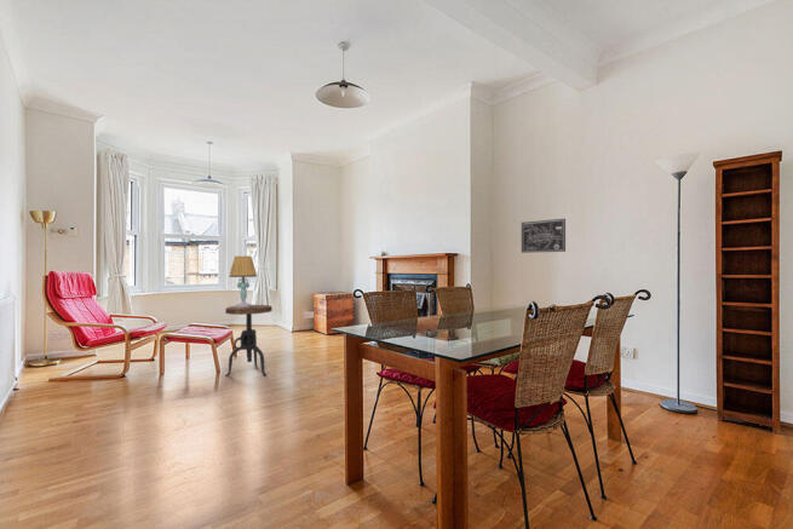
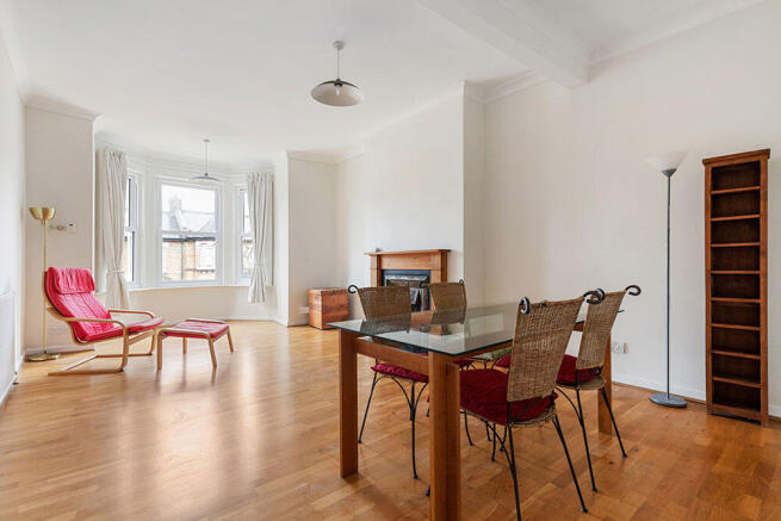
- table lamp (242, 281)
- wall art (542, 236)
- side table (249, 339)
